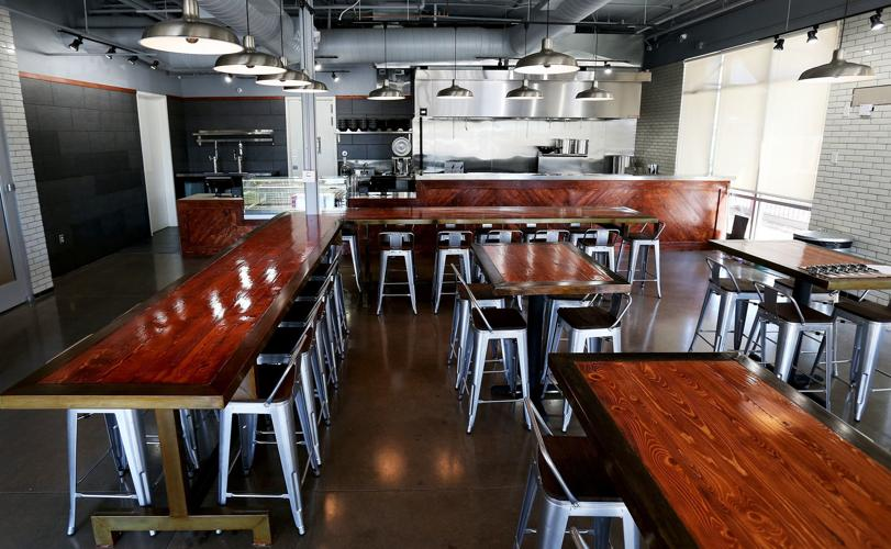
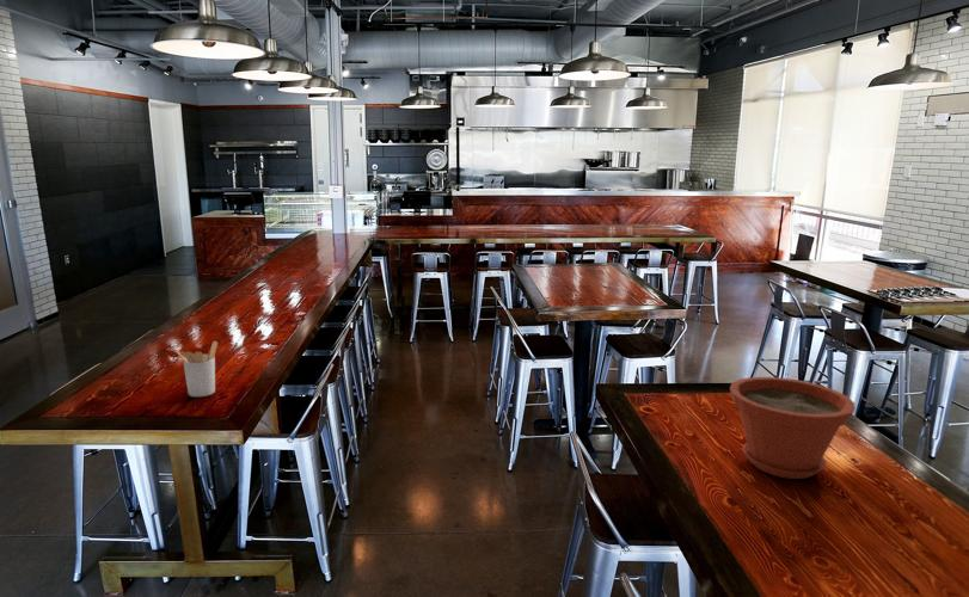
+ plant pot (785, 430)
+ utensil holder (197, 369)
